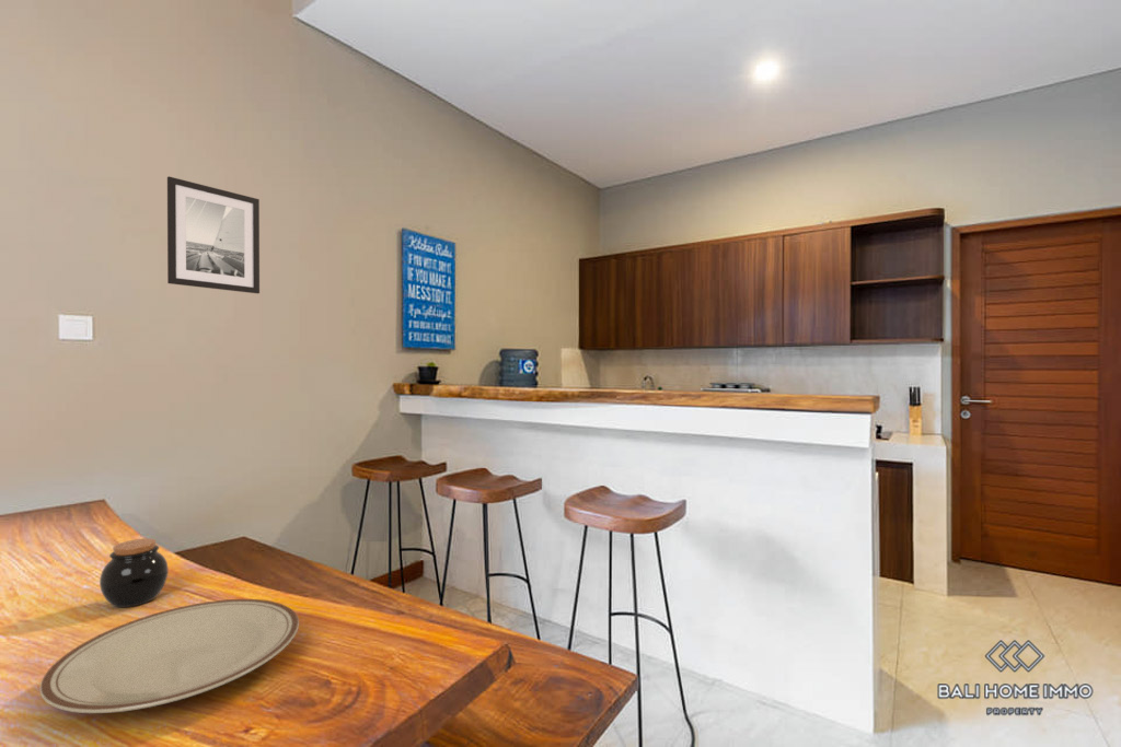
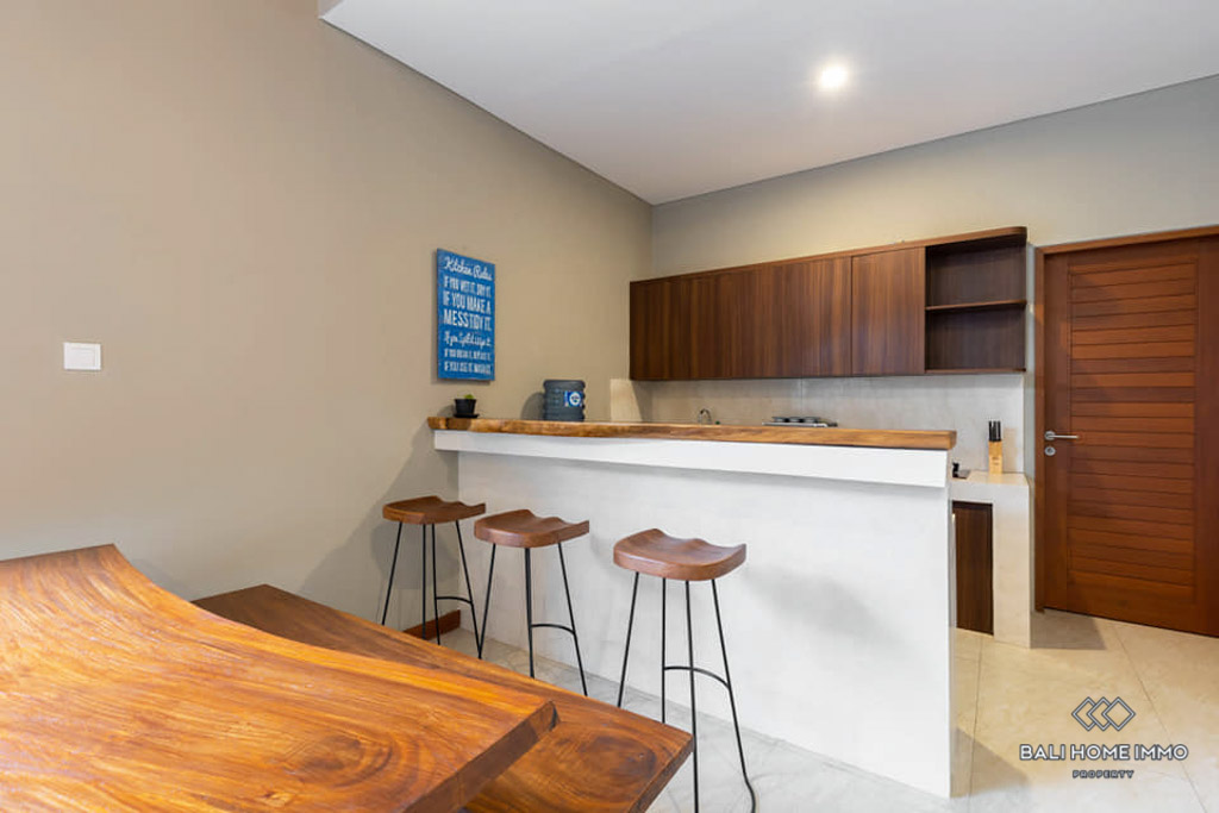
- jar (135, 571)
- plate (184, 656)
- wall art (216, 238)
